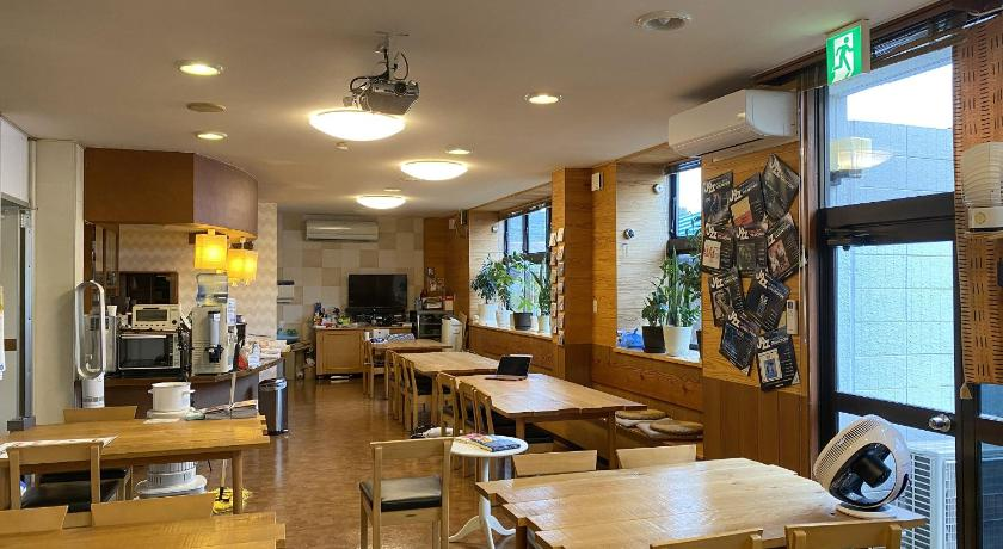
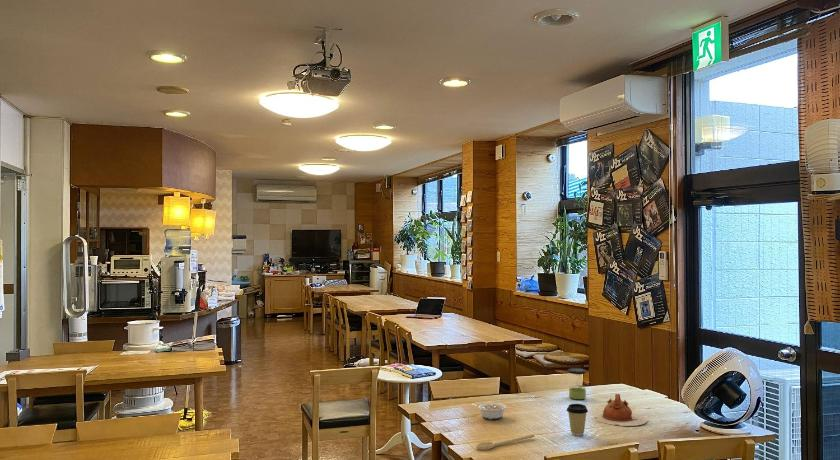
+ legume (491, 410)
+ jar (577, 384)
+ teapot (619, 406)
+ coffee cup (577, 419)
+ spoon (506, 441)
